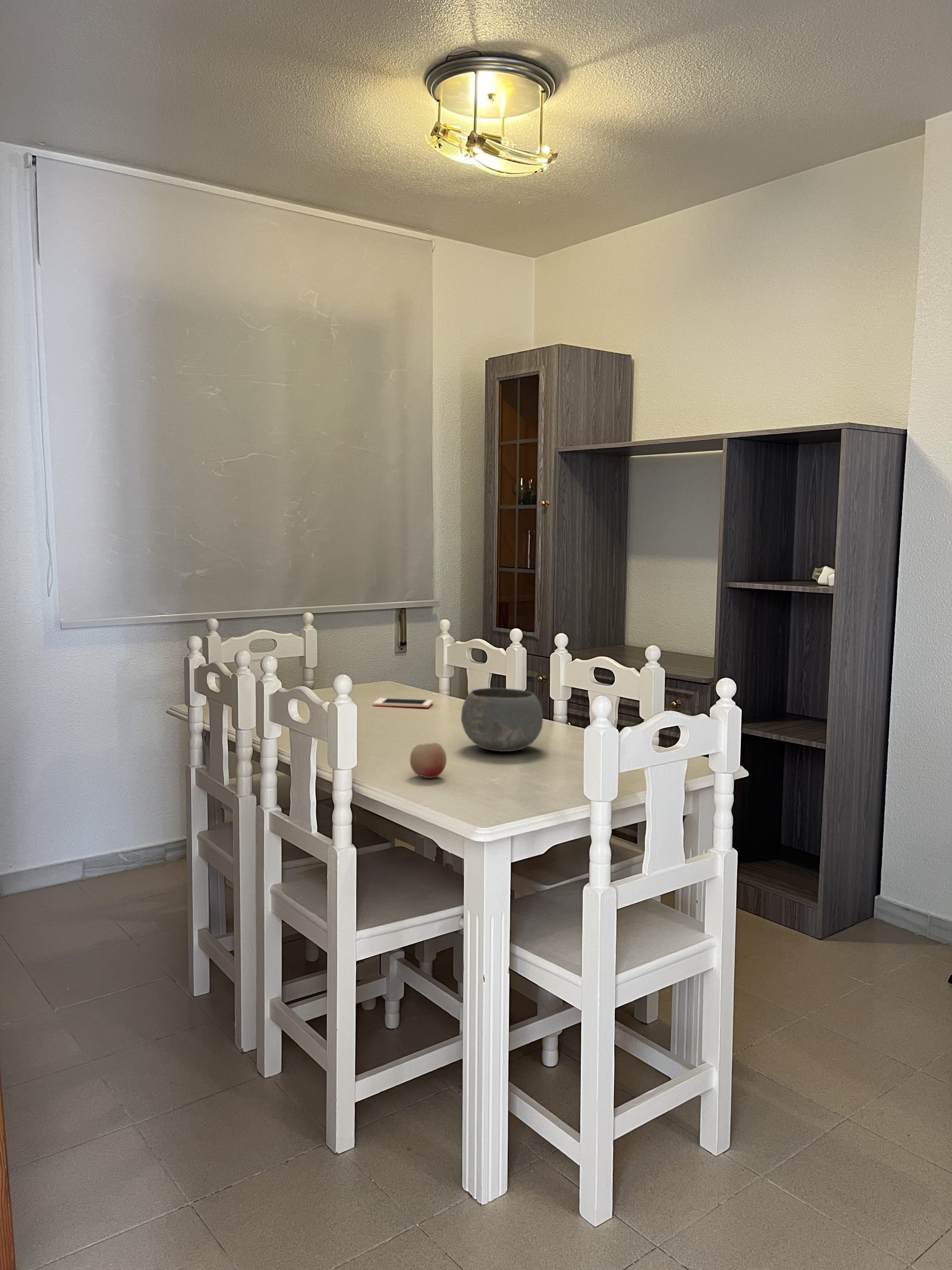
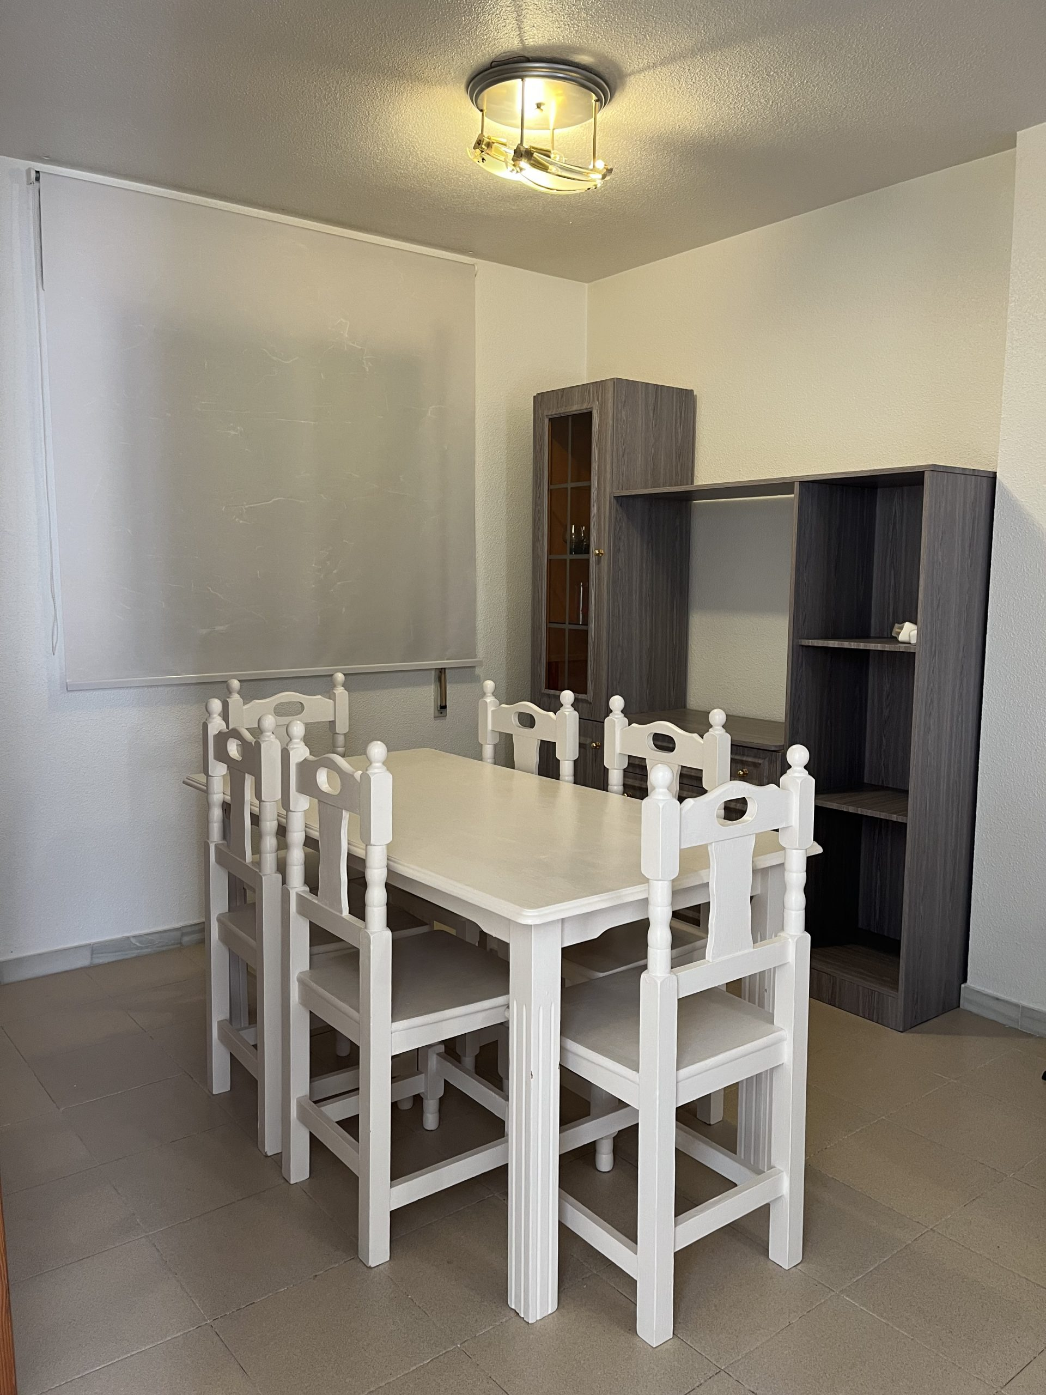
- cell phone (403, 702)
- fruit (428, 760)
- bowl (502, 720)
